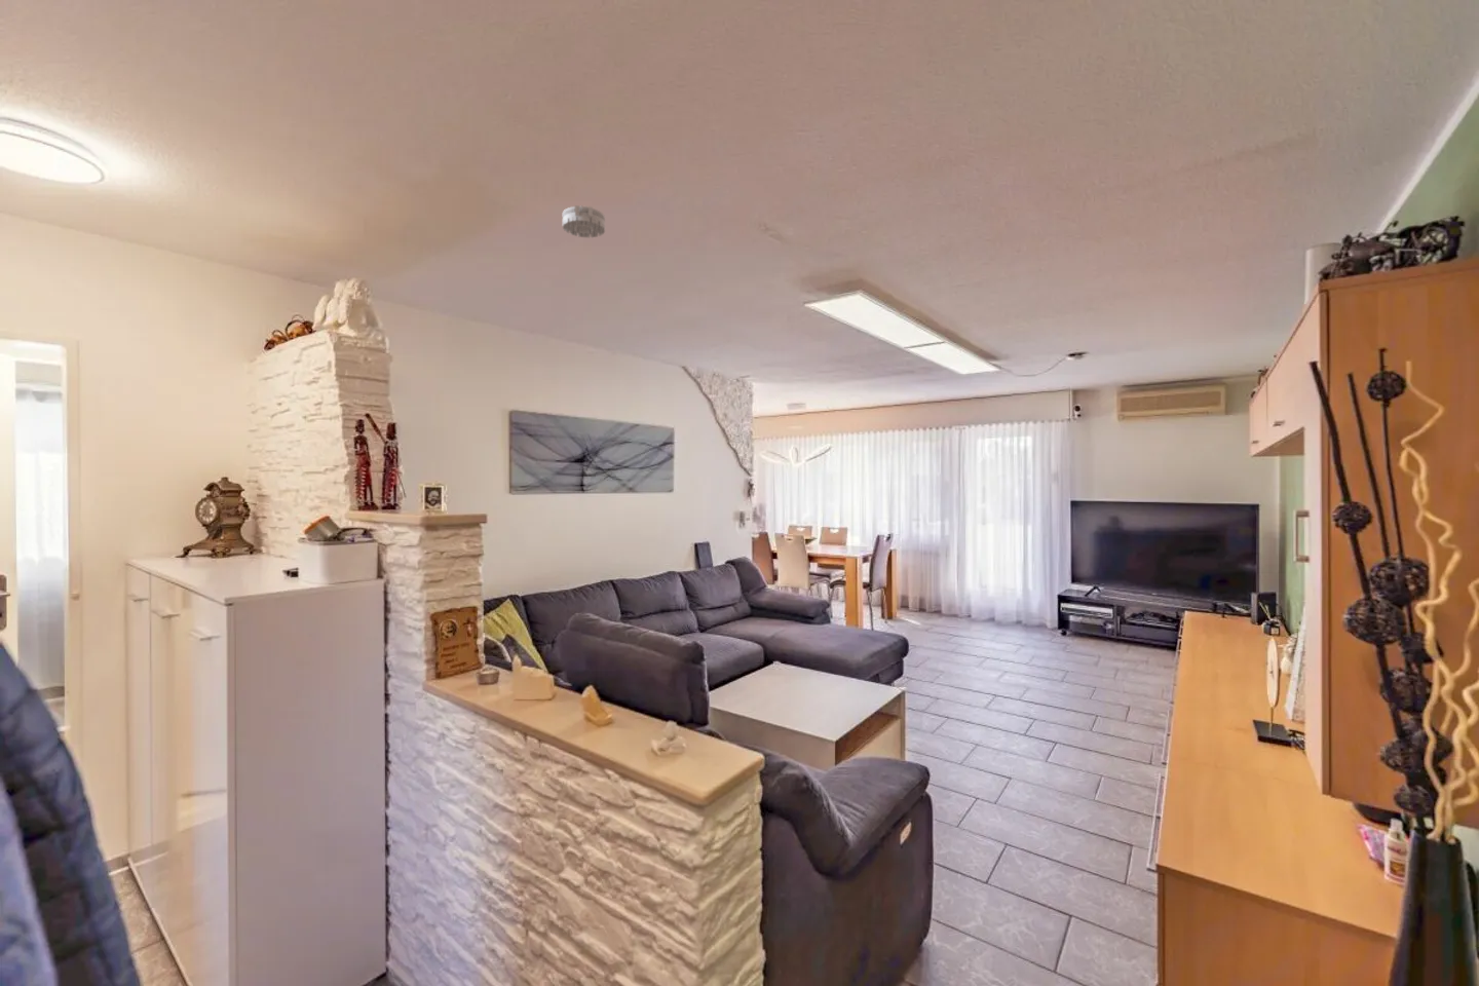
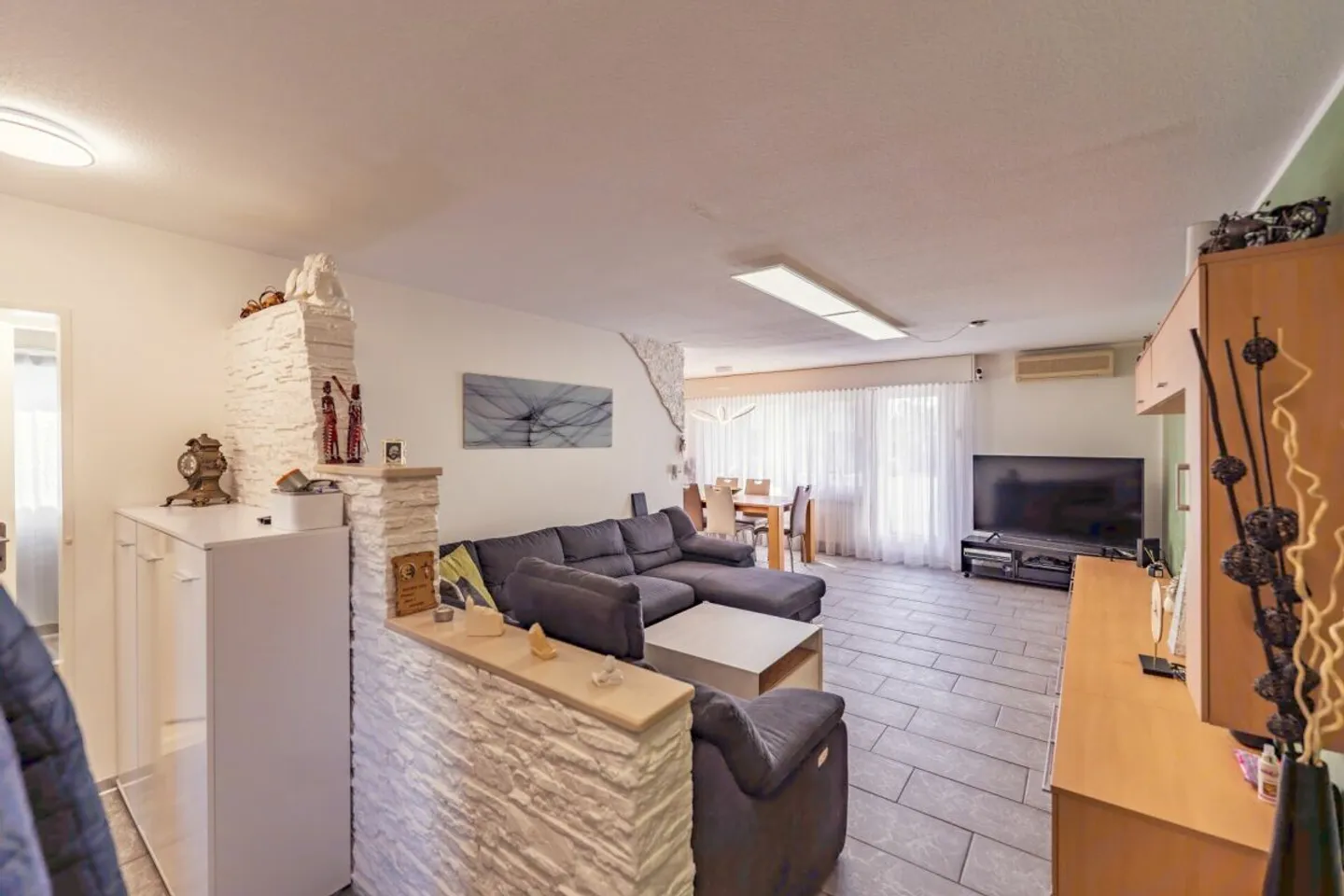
- smoke detector (583, 221)
